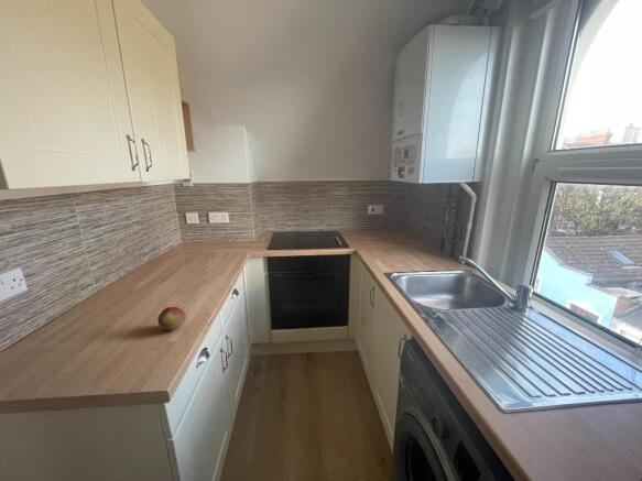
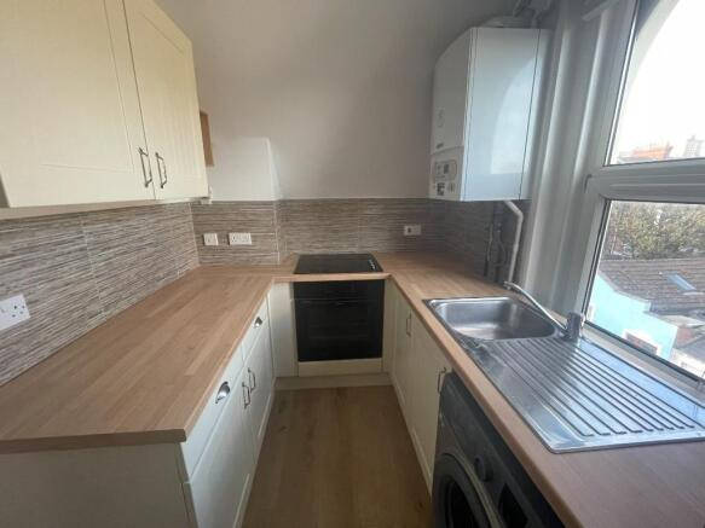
- apple (172, 318)
